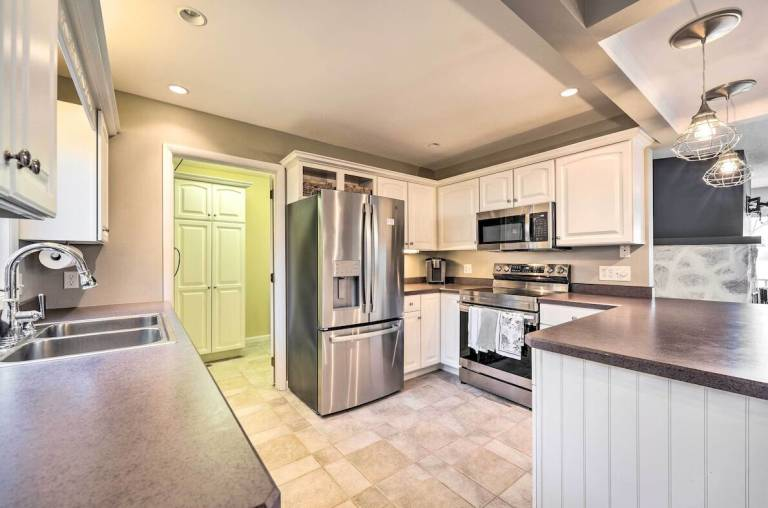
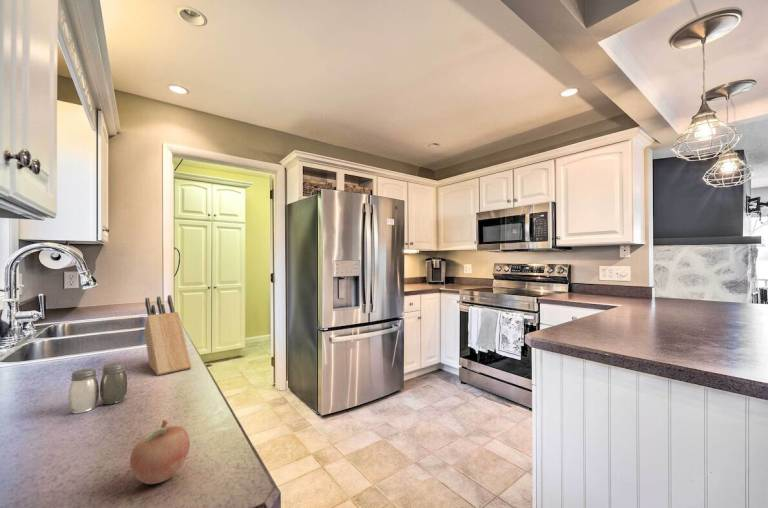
+ salt and pepper shaker (98, 385)
+ knife block (165, 330)
+ fruit (160, 450)
